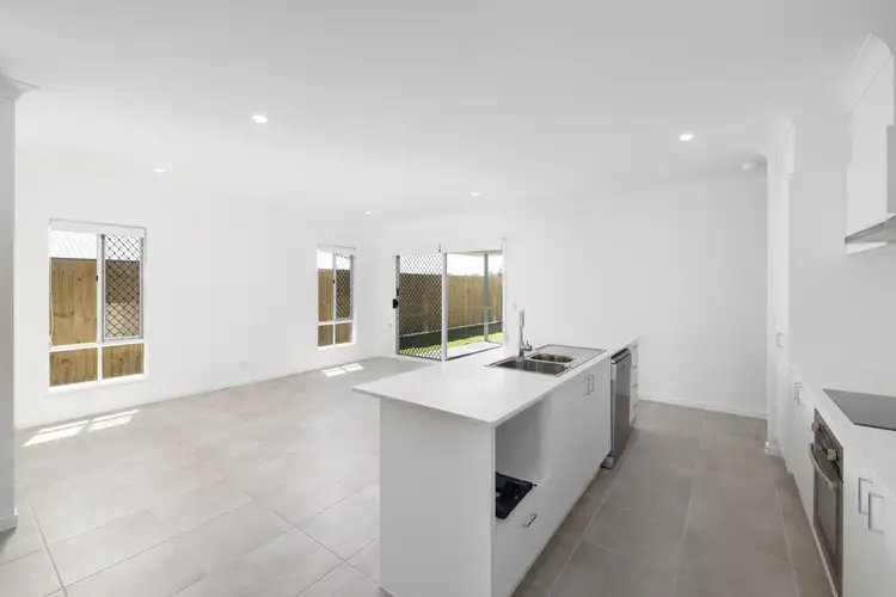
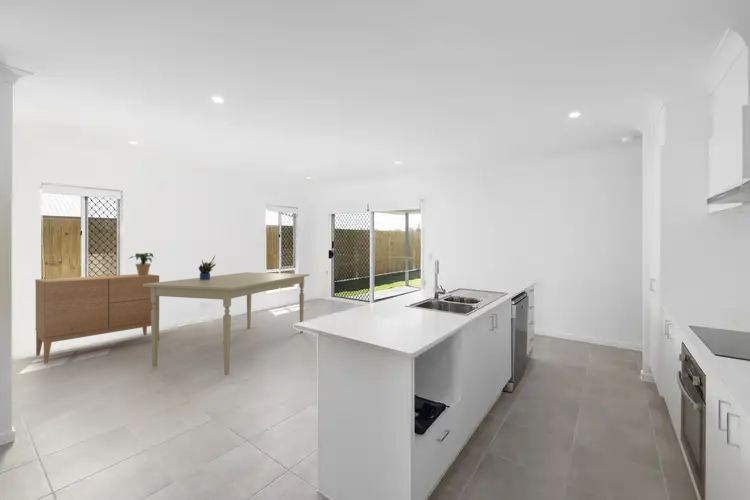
+ sideboard (102, 312)
+ dining table (247, 312)
+ potted plant (208, 267)
+ potted plant (143, 264)
